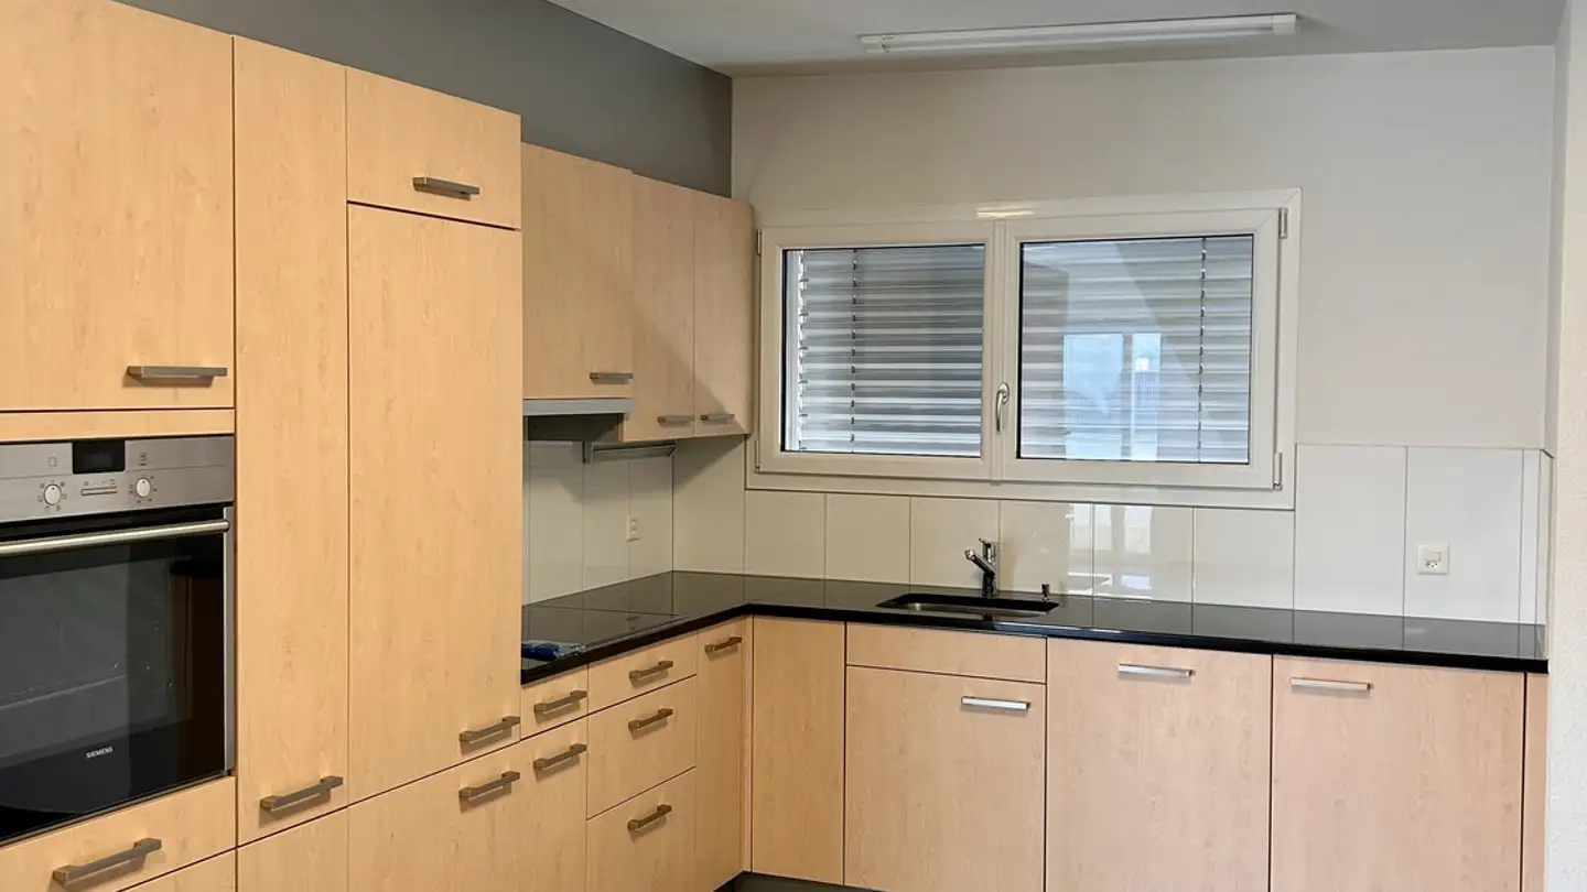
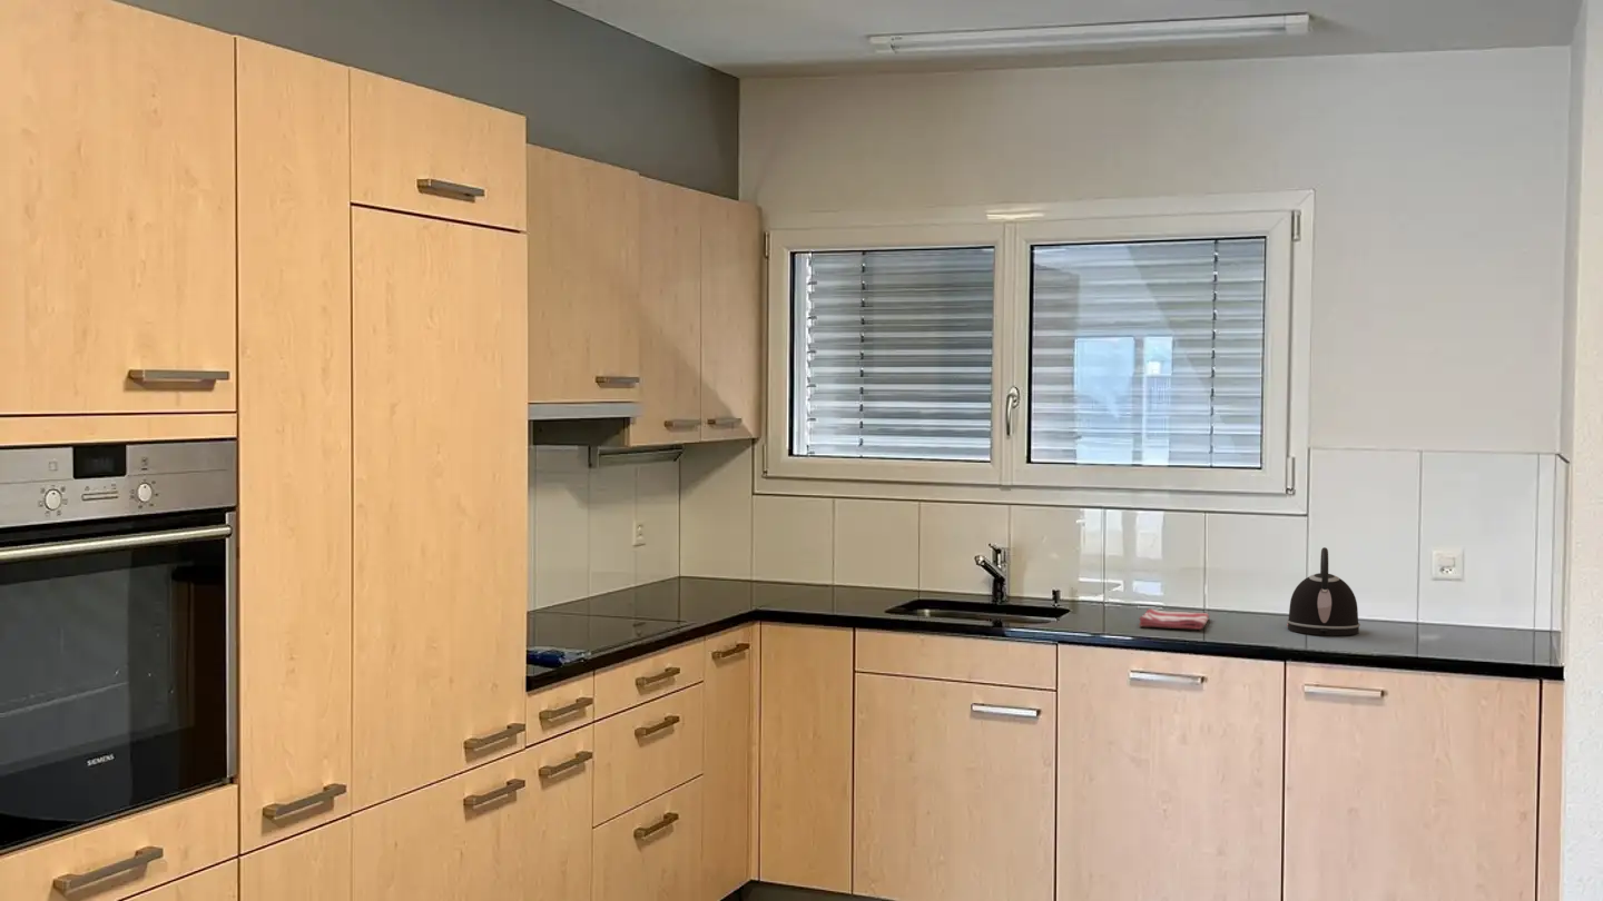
+ dish towel (1174, 617)
+ kettle (1324, 588)
